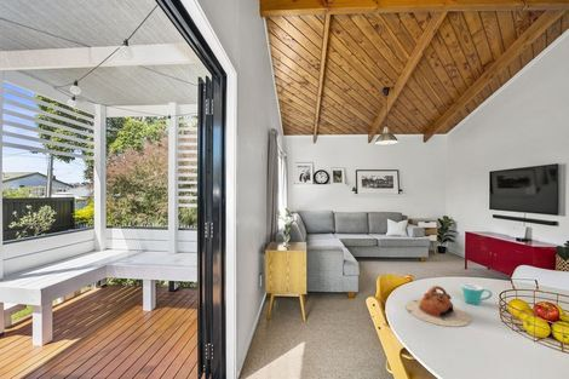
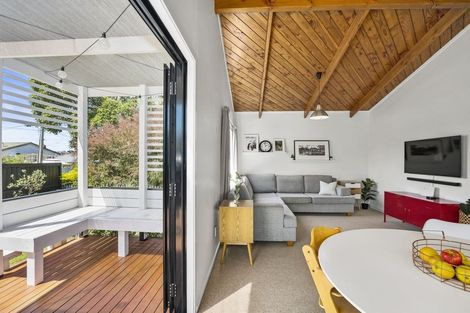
- teapot (436, 299)
- mug (476, 294)
